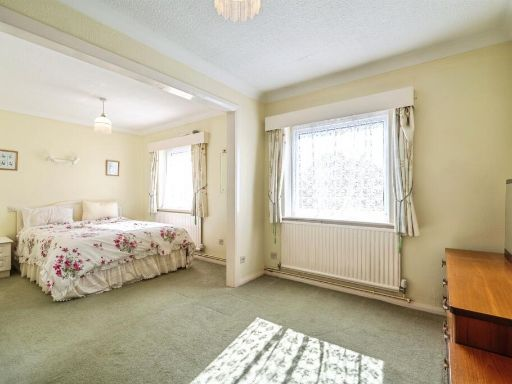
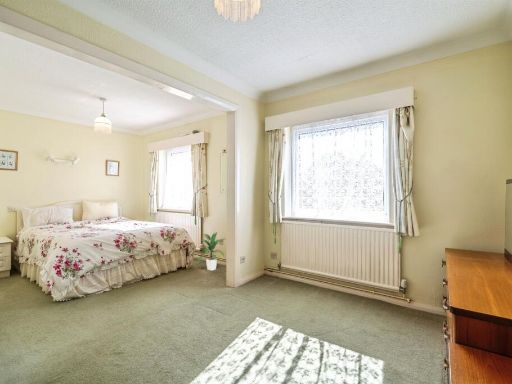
+ indoor plant (210, 250)
